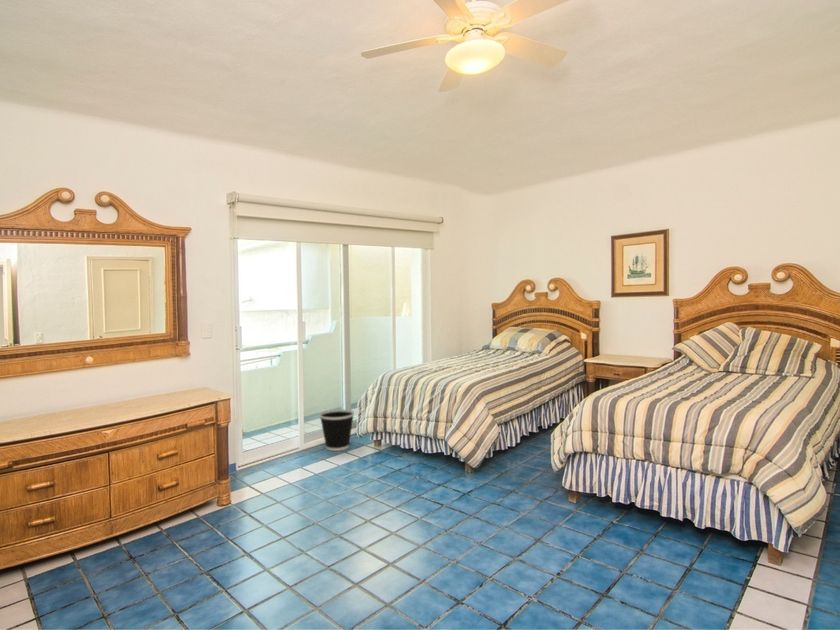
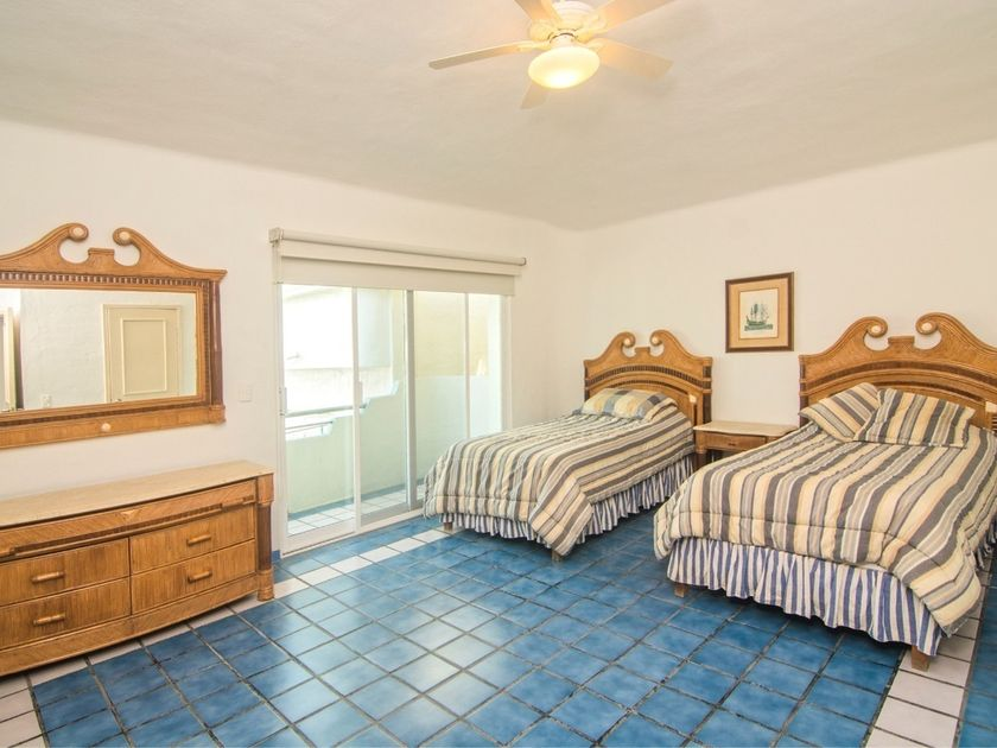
- wastebasket (337, 430)
